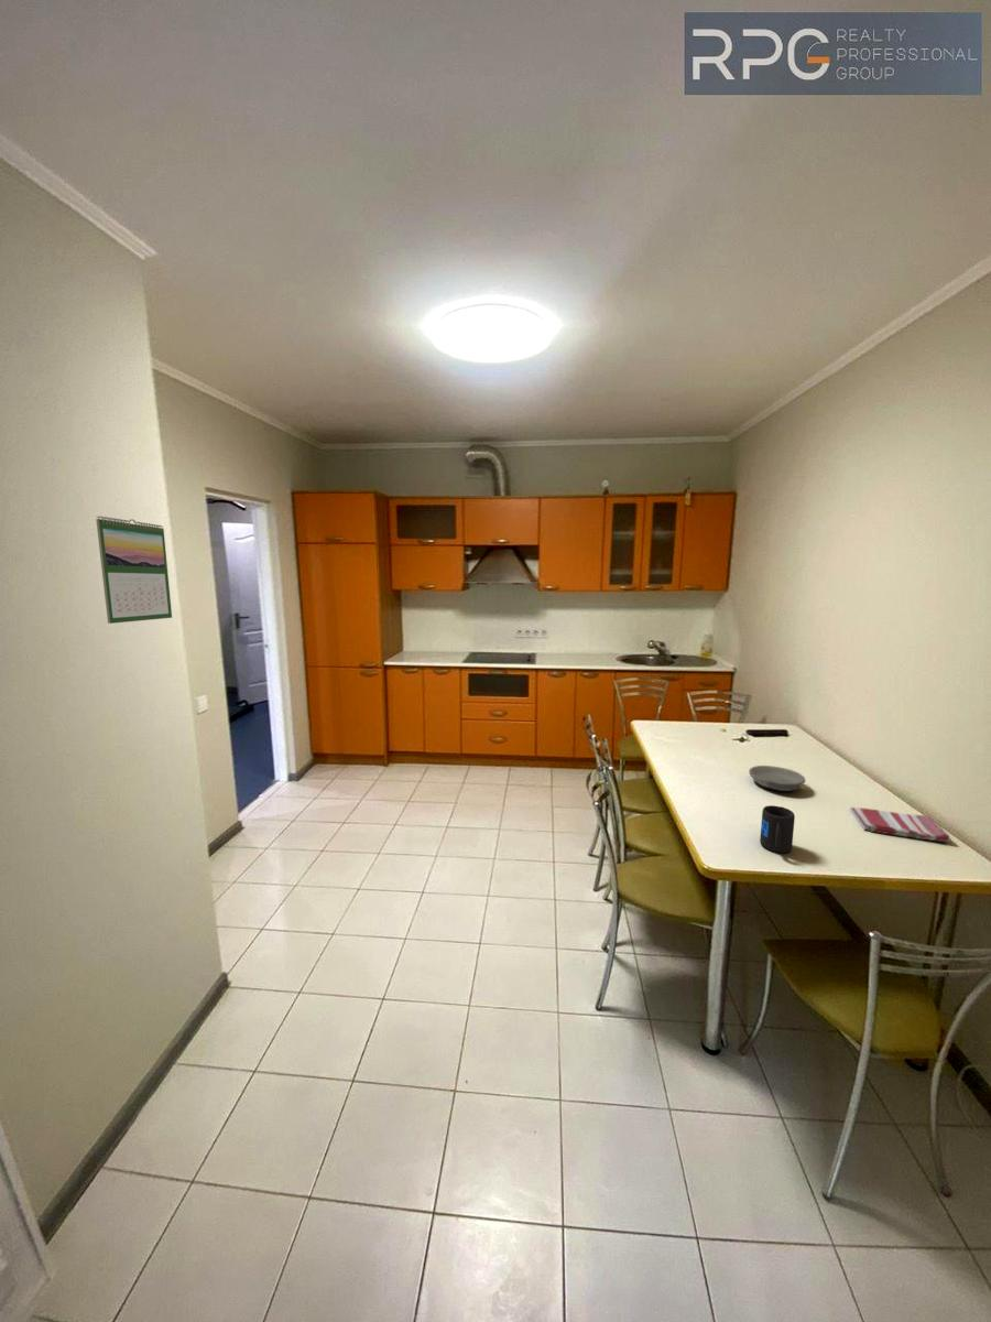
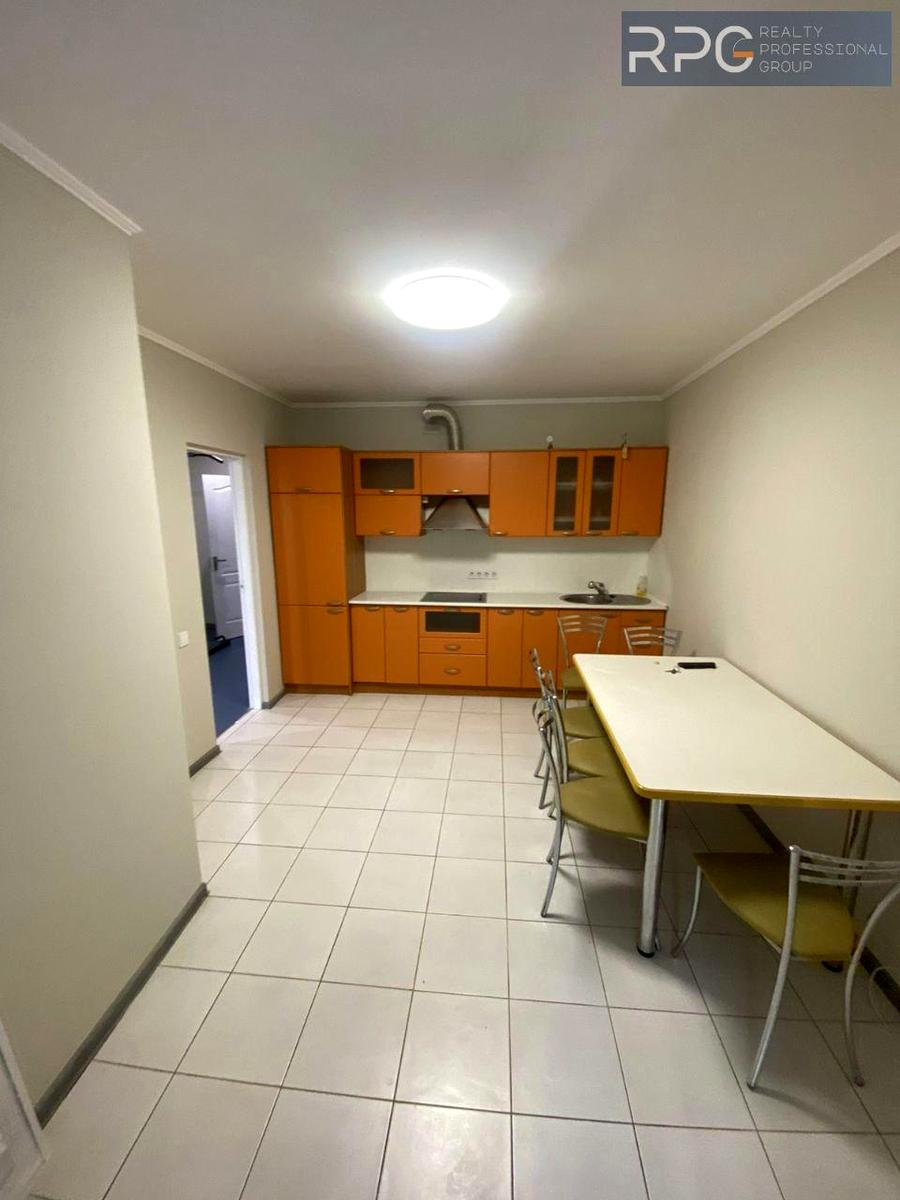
- mug (776, 831)
- calendar (137, 570)
- bowl (775, 779)
- dish towel (897, 822)
